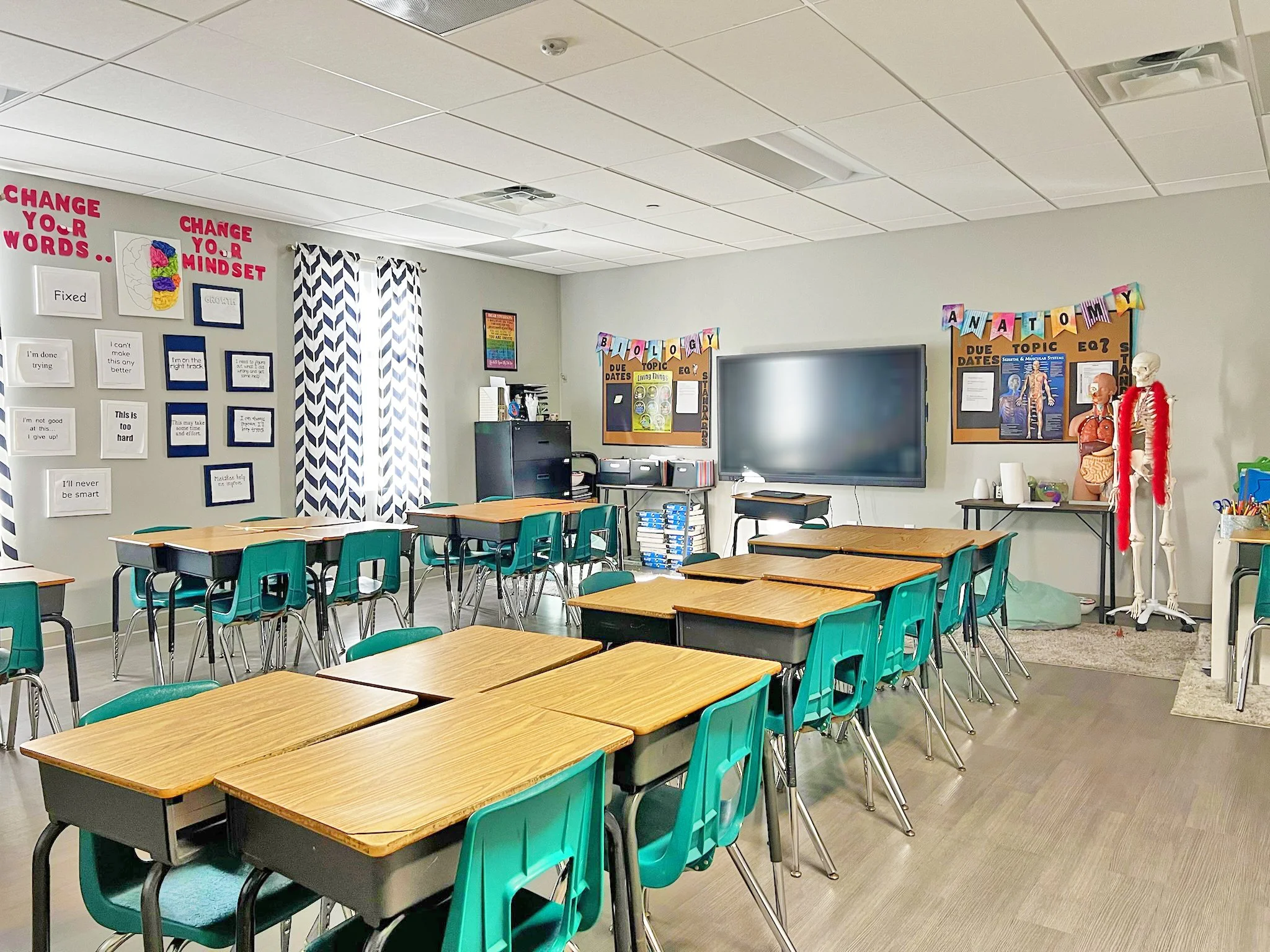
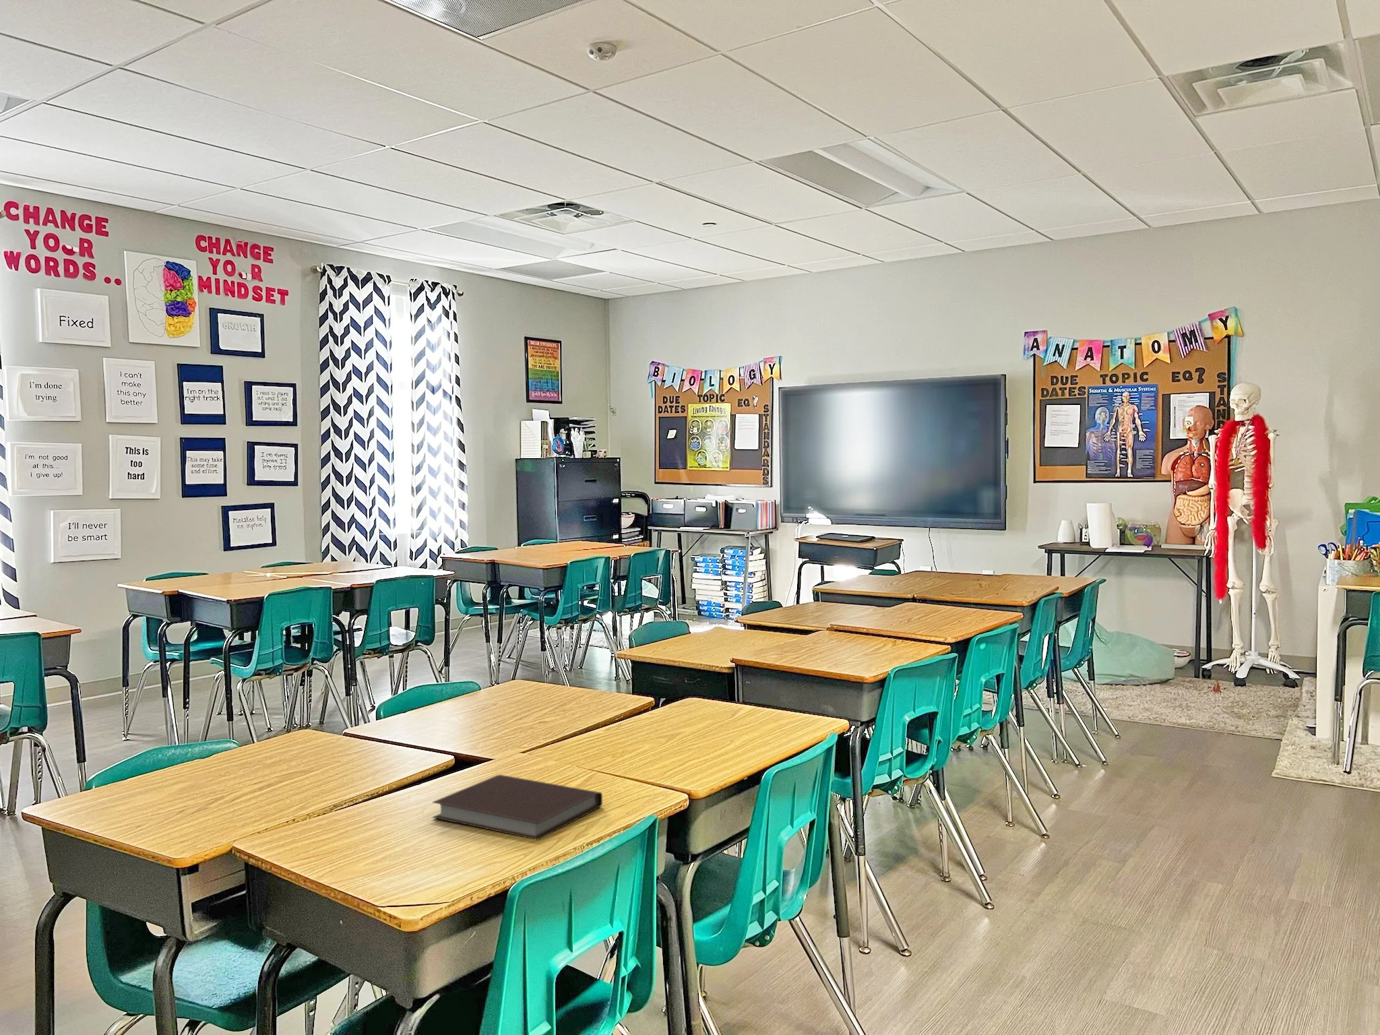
+ notebook (518, 803)
